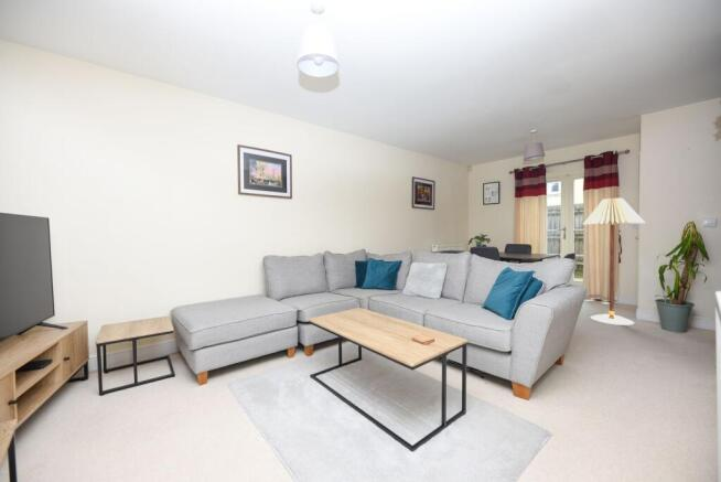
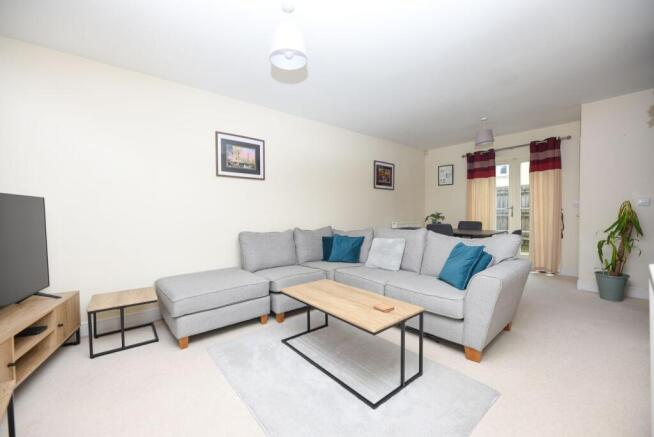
- floor lamp (612, 259)
